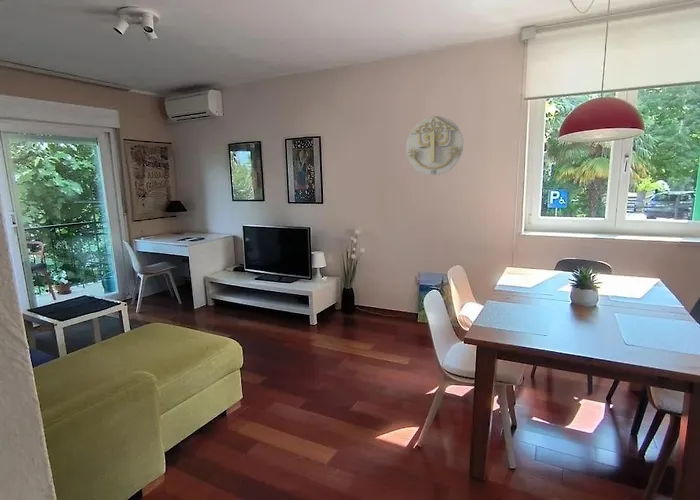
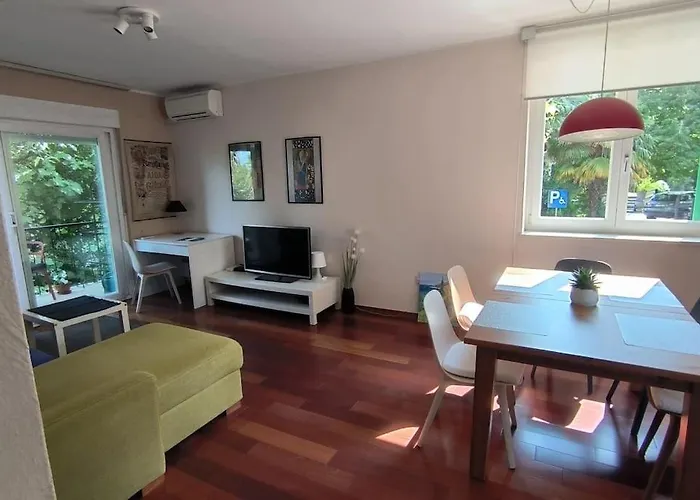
- wall decoration (433, 145)
